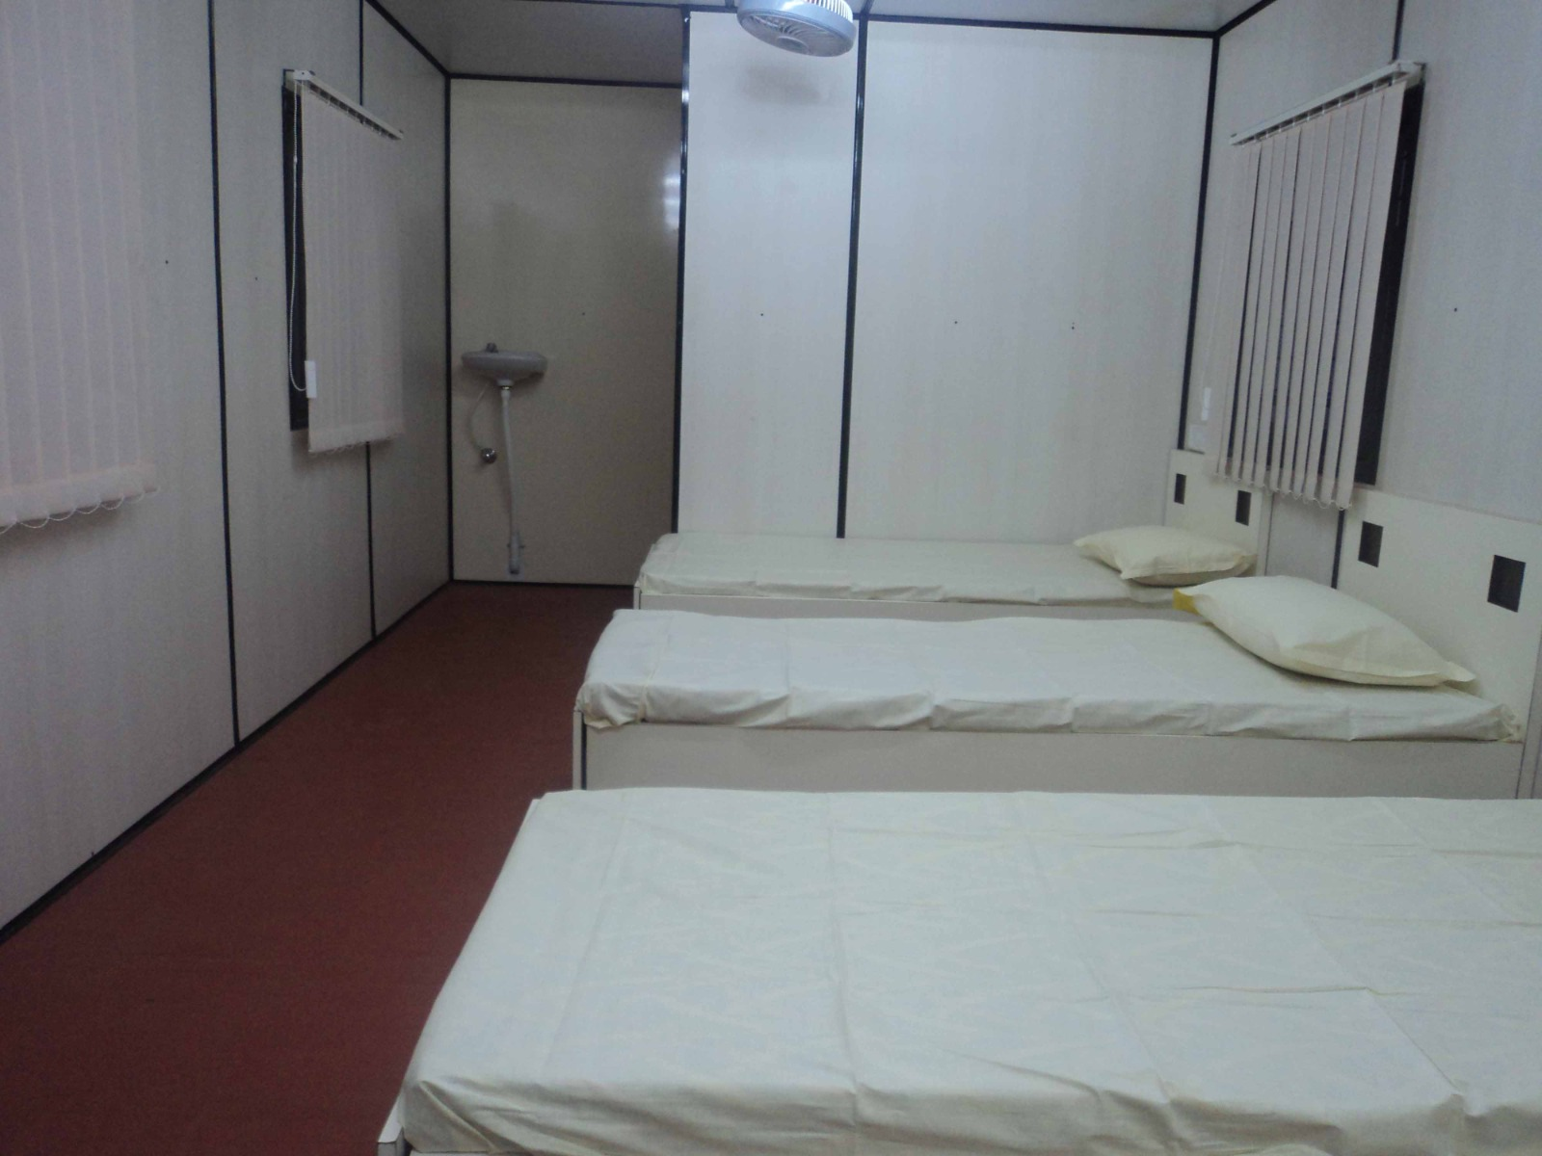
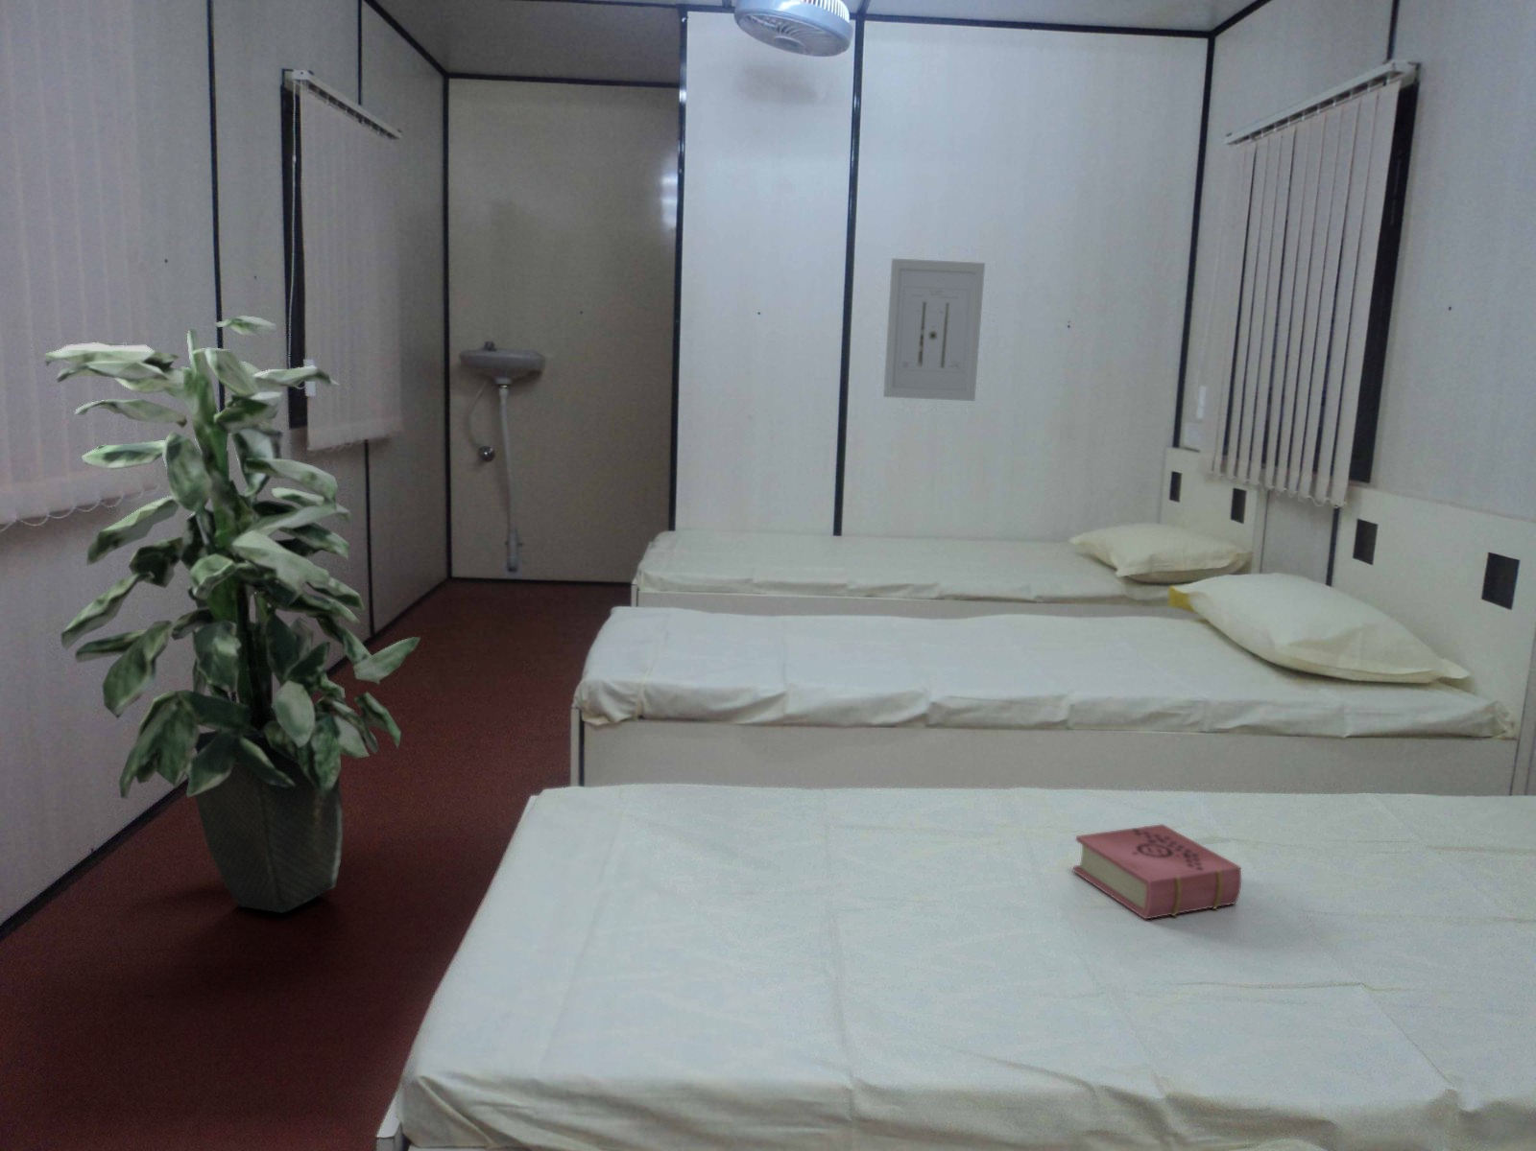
+ wall art (934, 330)
+ book (1156, 871)
+ indoor plant (238, 621)
